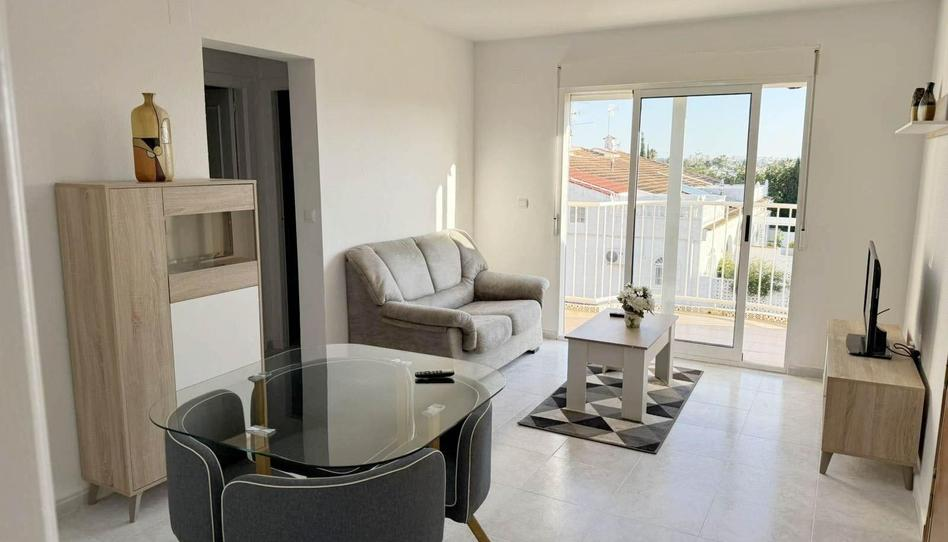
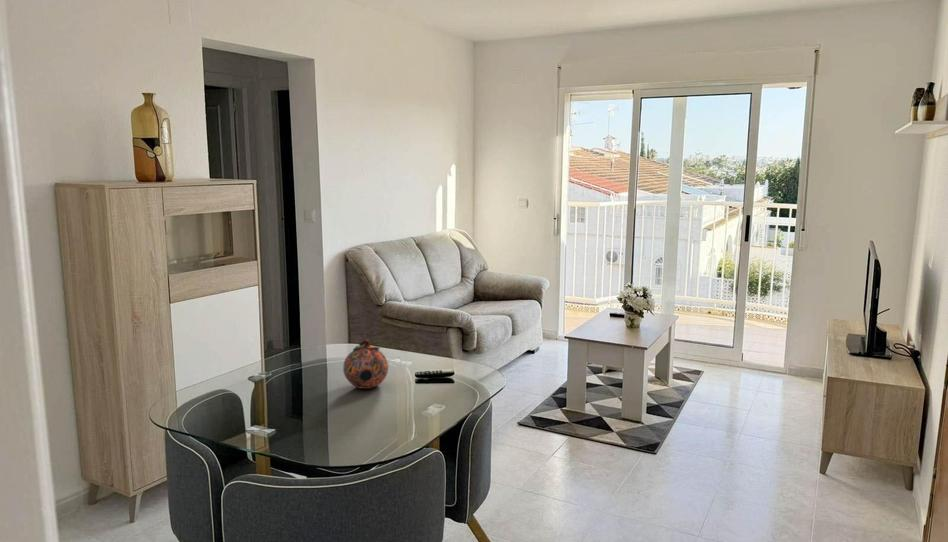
+ decorative ball (366, 363)
